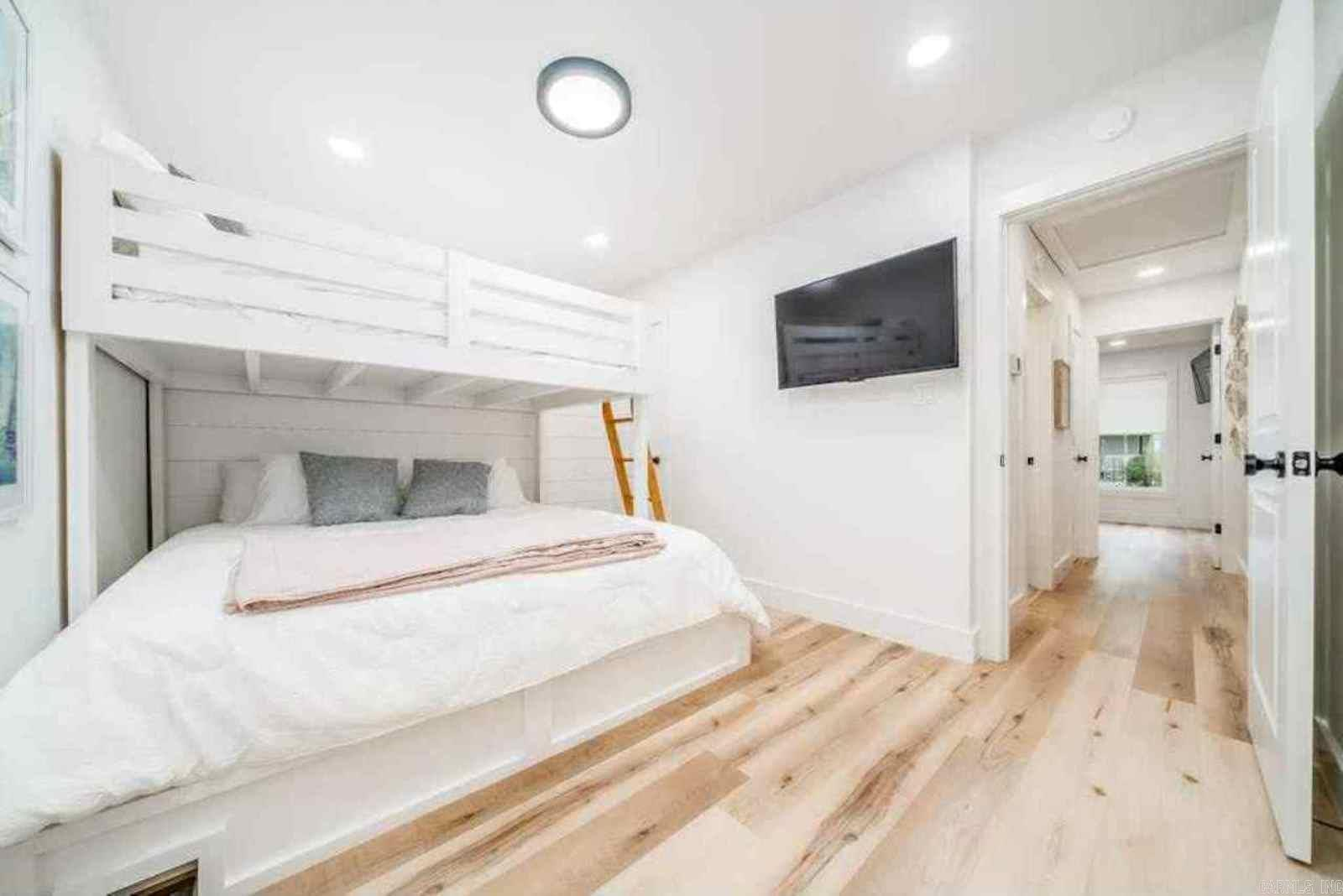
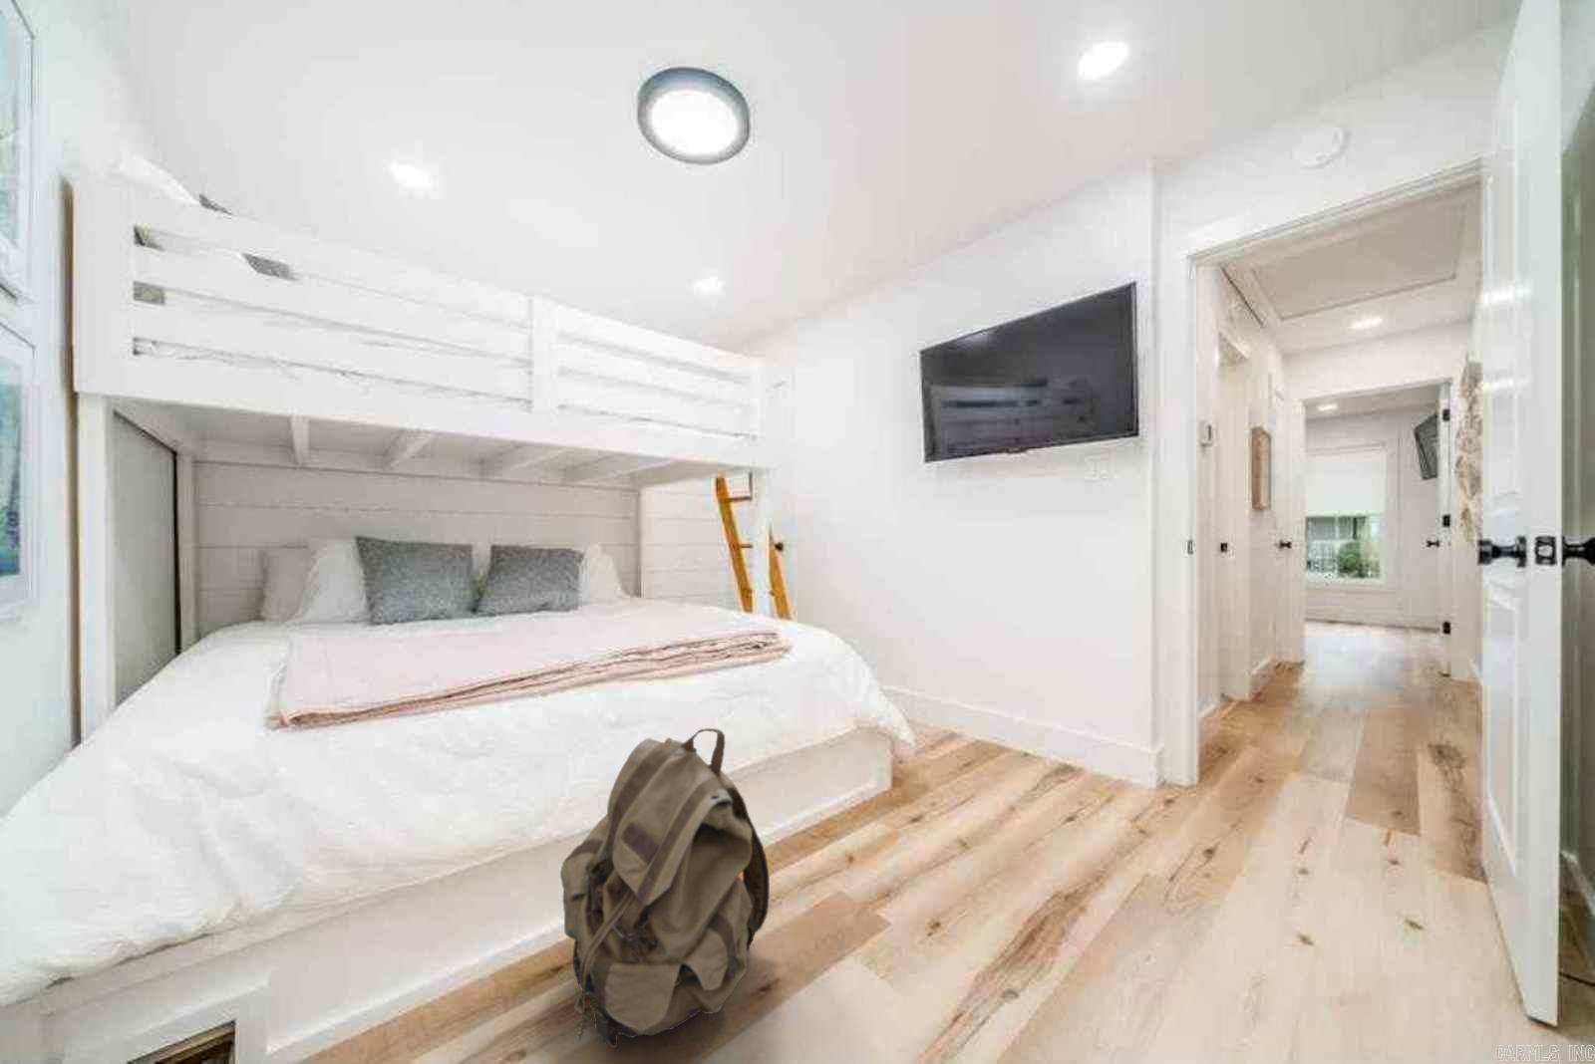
+ backpack (664, 850)
